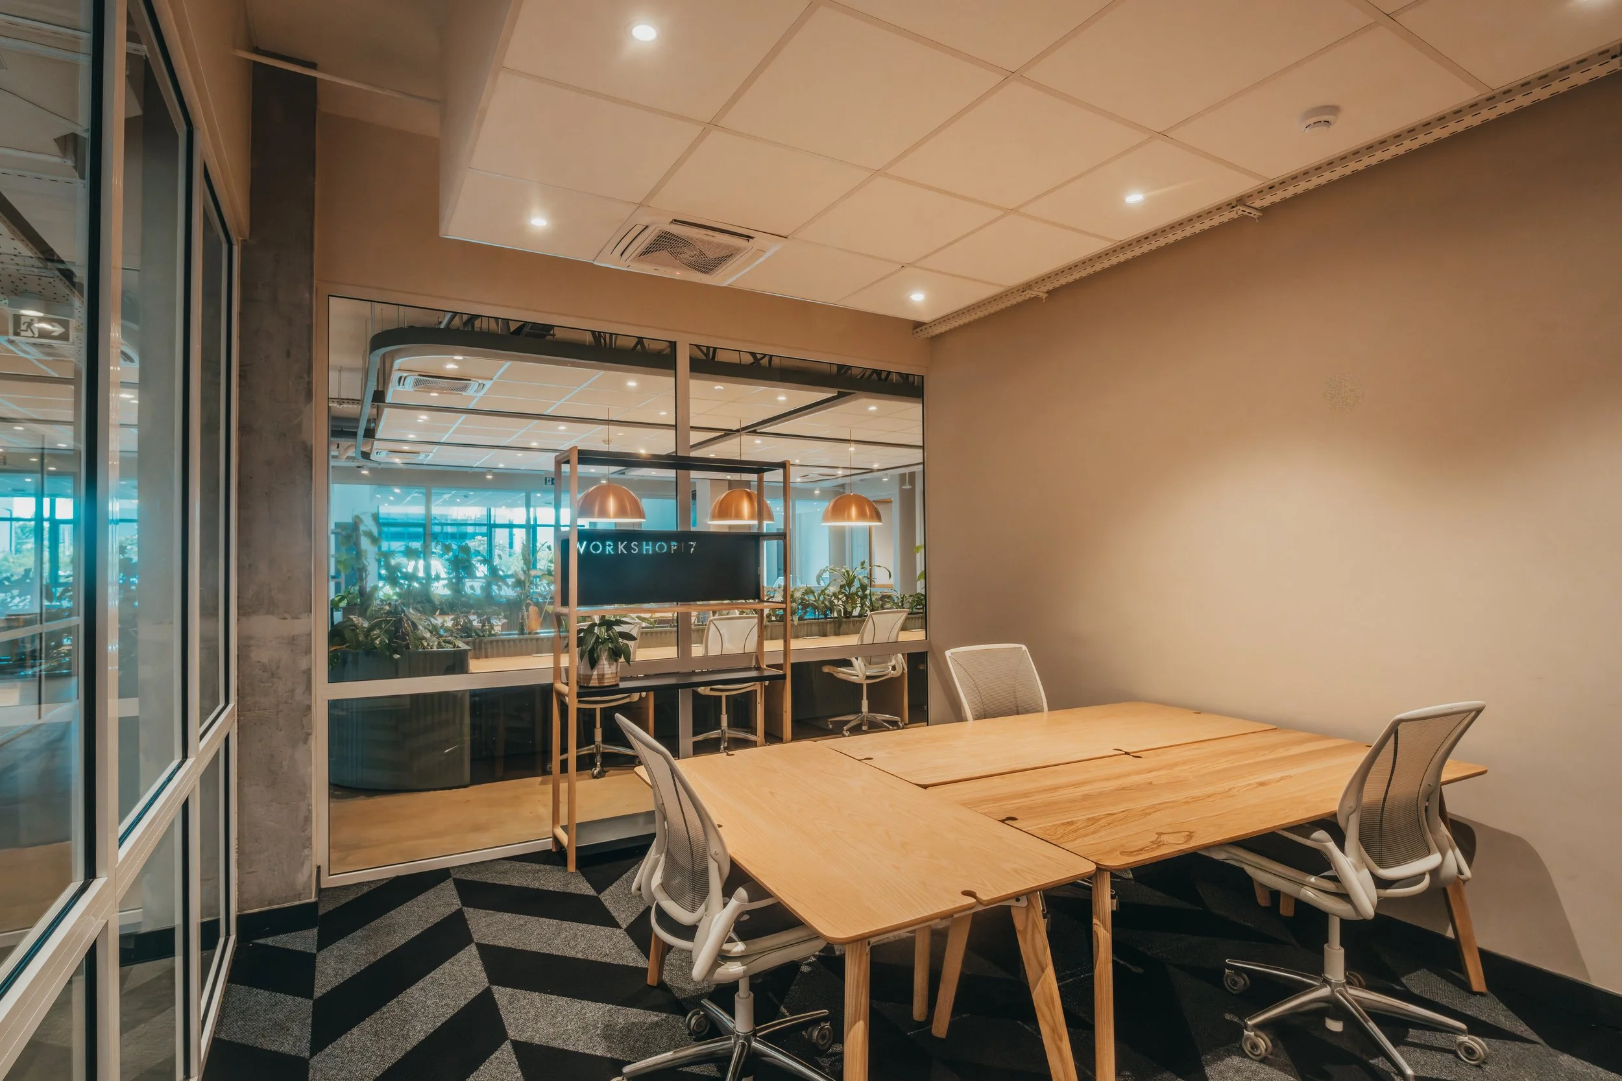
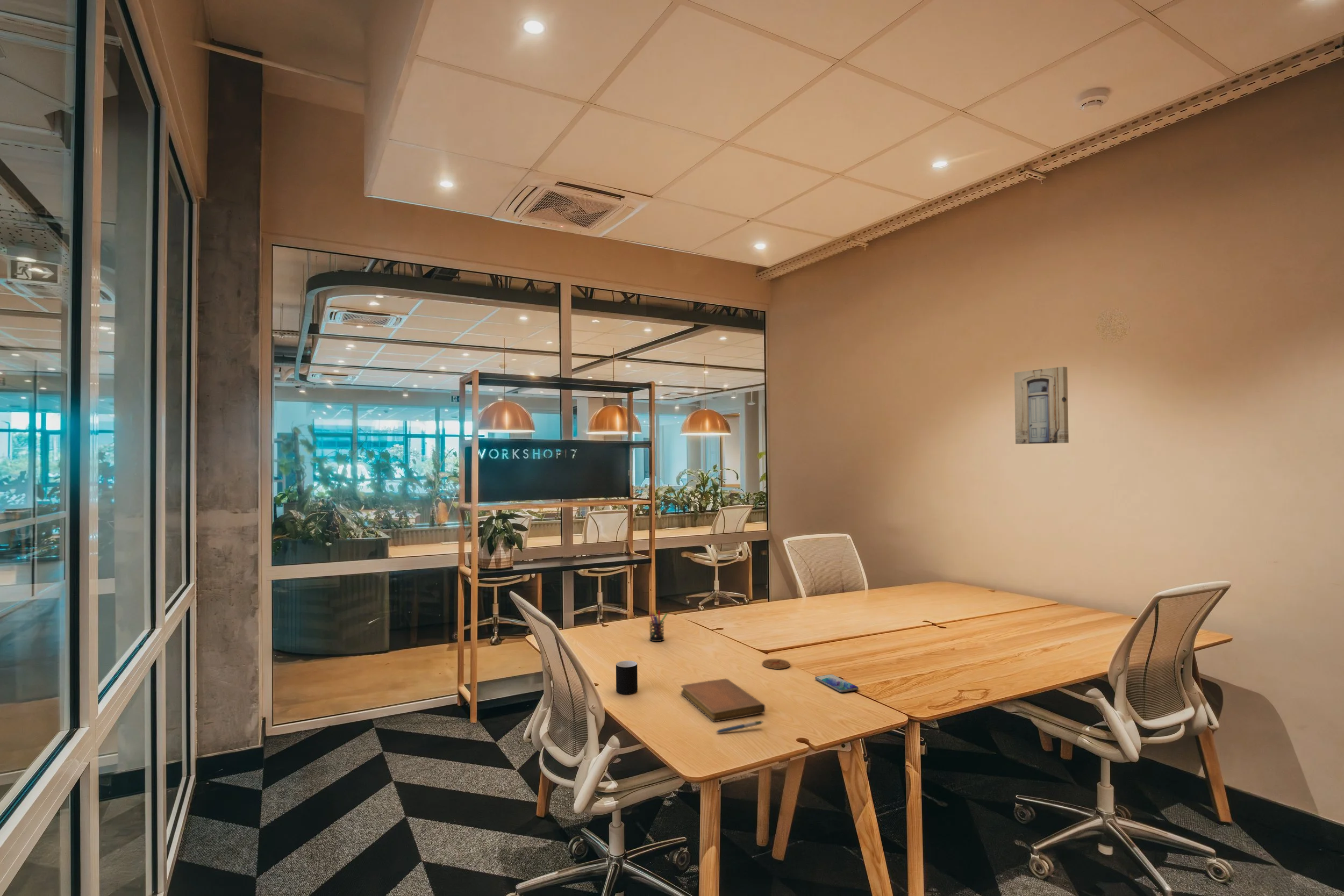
+ wall art (1040, 406)
+ pen holder (659, 624)
+ coaster (776, 664)
+ cup (626, 676)
+ smartphone (836, 683)
+ notebook (721, 698)
+ pen (739, 726)
